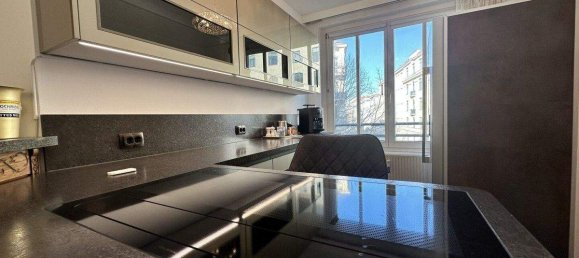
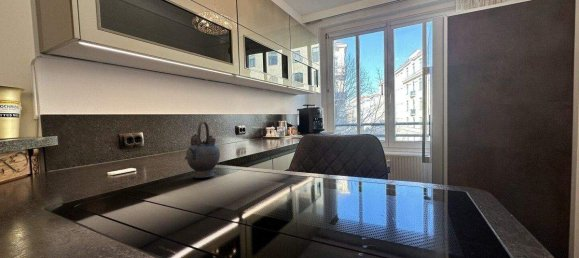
+ teapot (201, 149)
